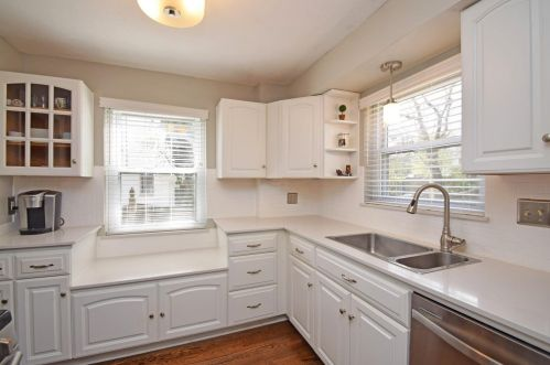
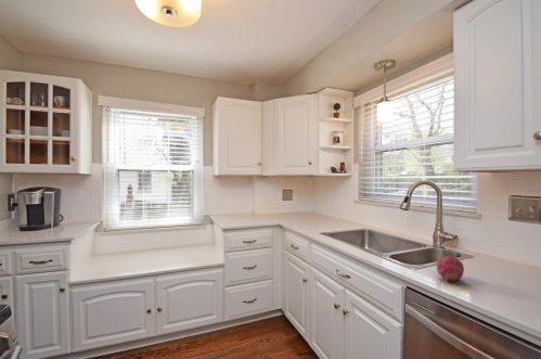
+ fruit (449, 267)
